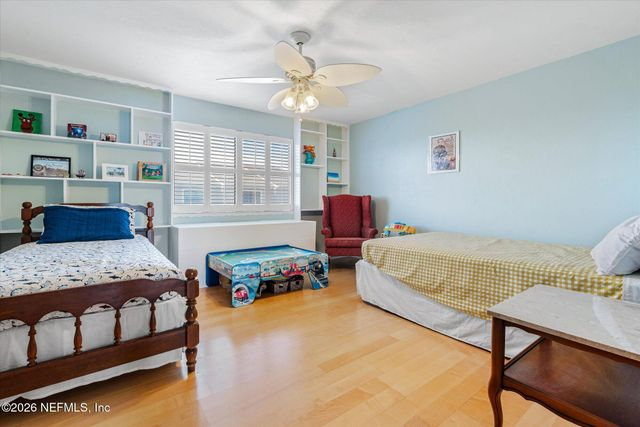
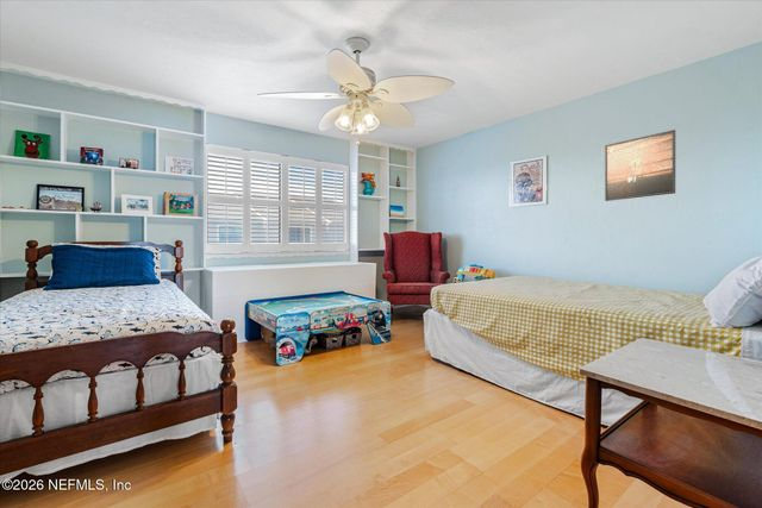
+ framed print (637, 168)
